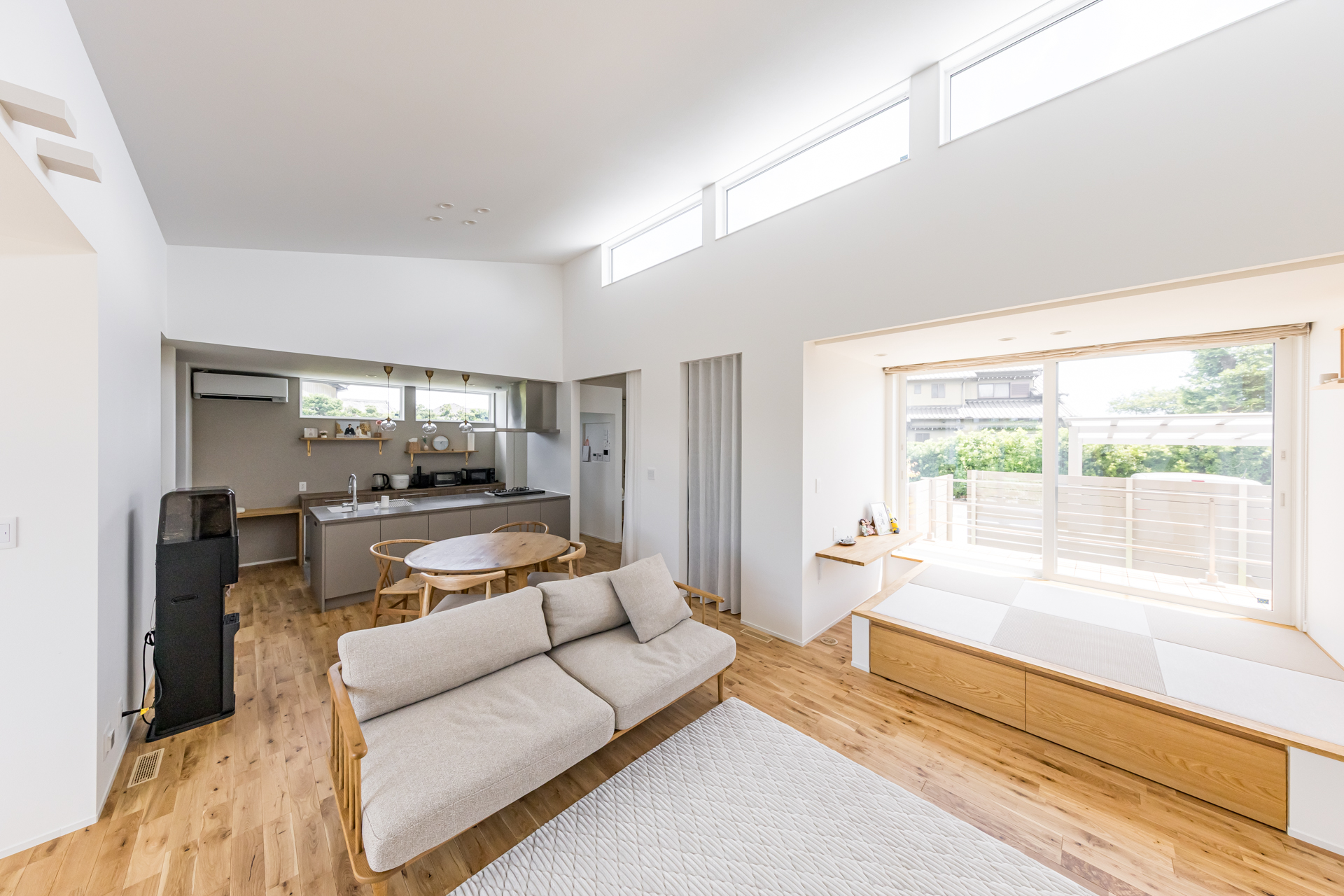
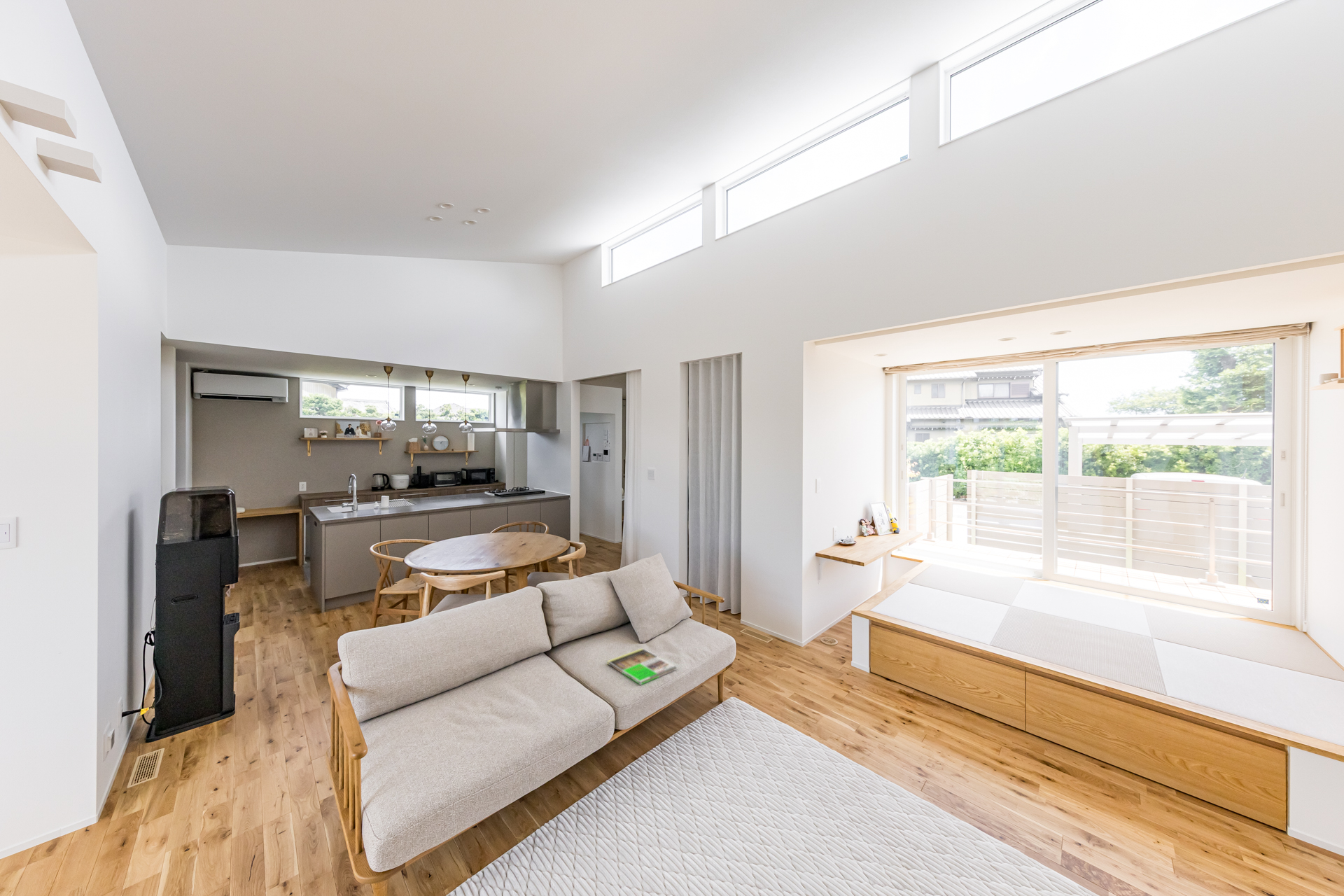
+ magazine (641, 665)
